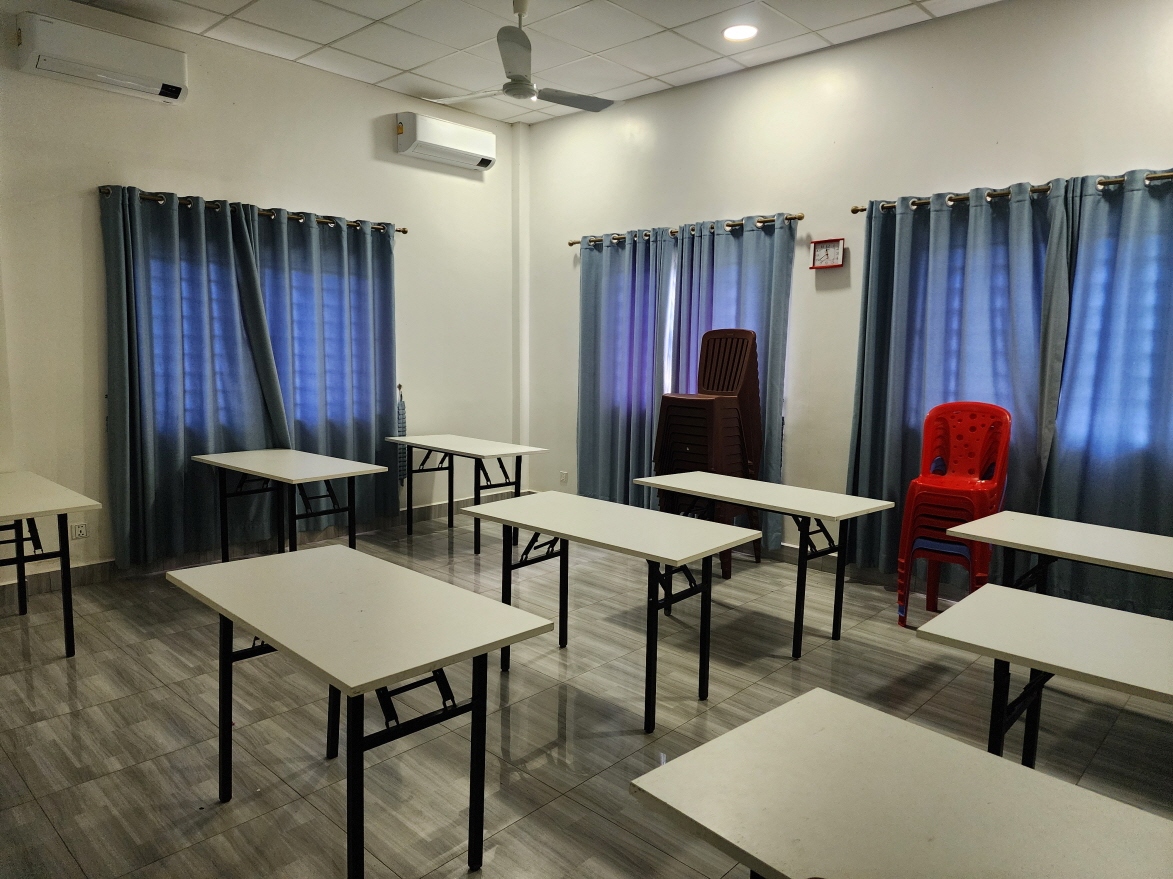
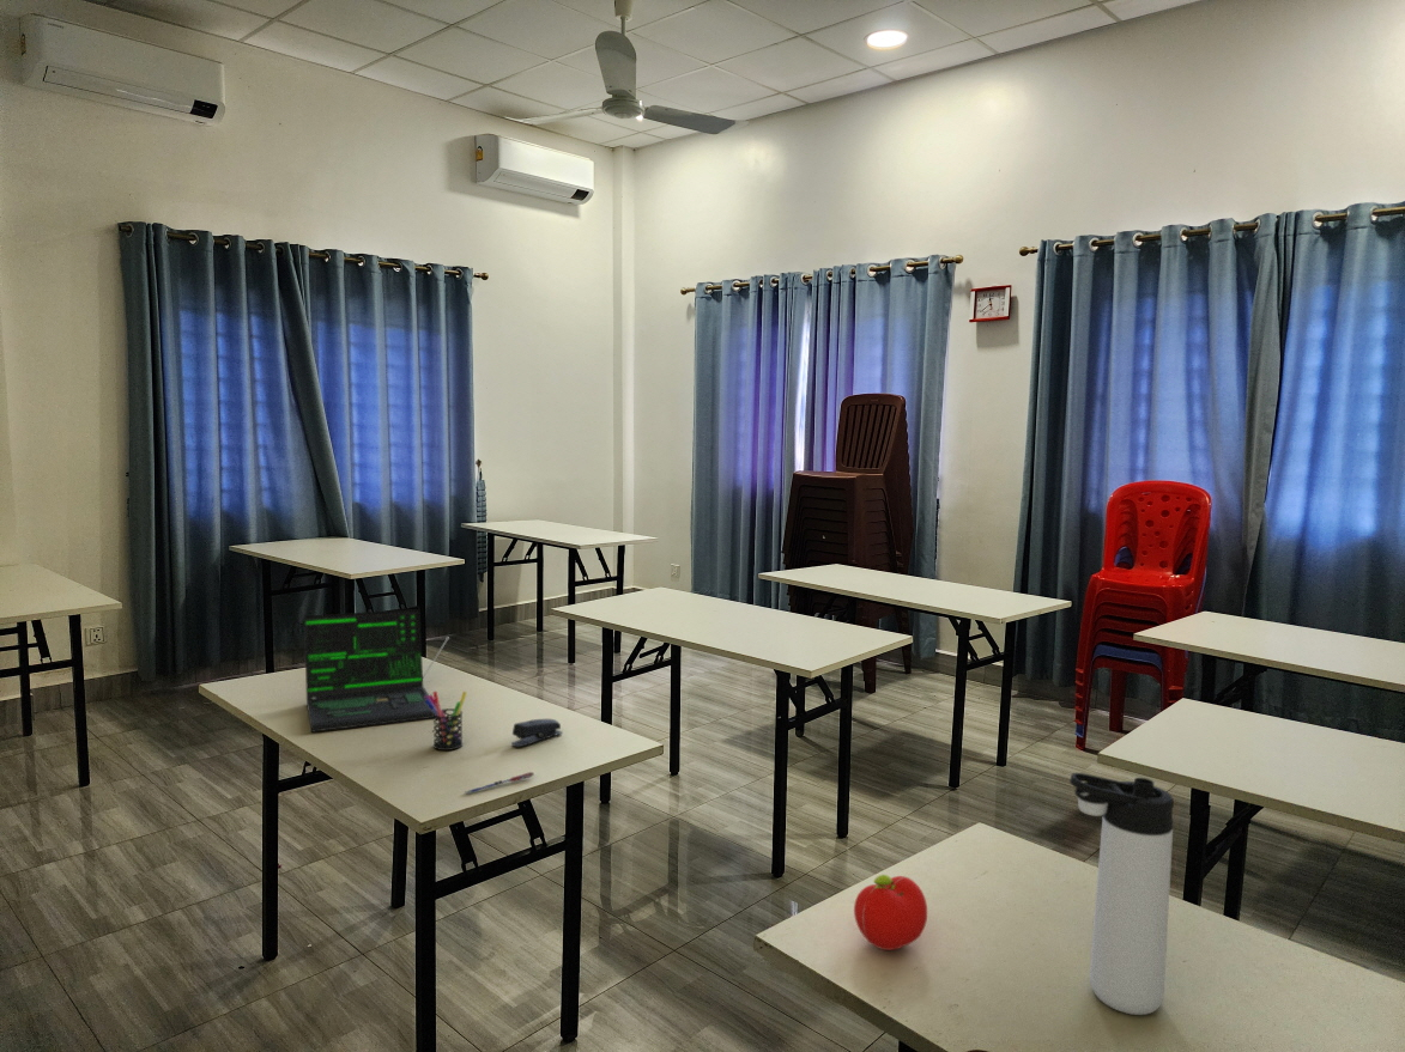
+ laptop (384, 663)
+ fruit (890, 908)
+ thermos bottle (1115, 888)
+ pen (499, 782)
+ pen holder (448, 718)
+ stapler (537, 728)
